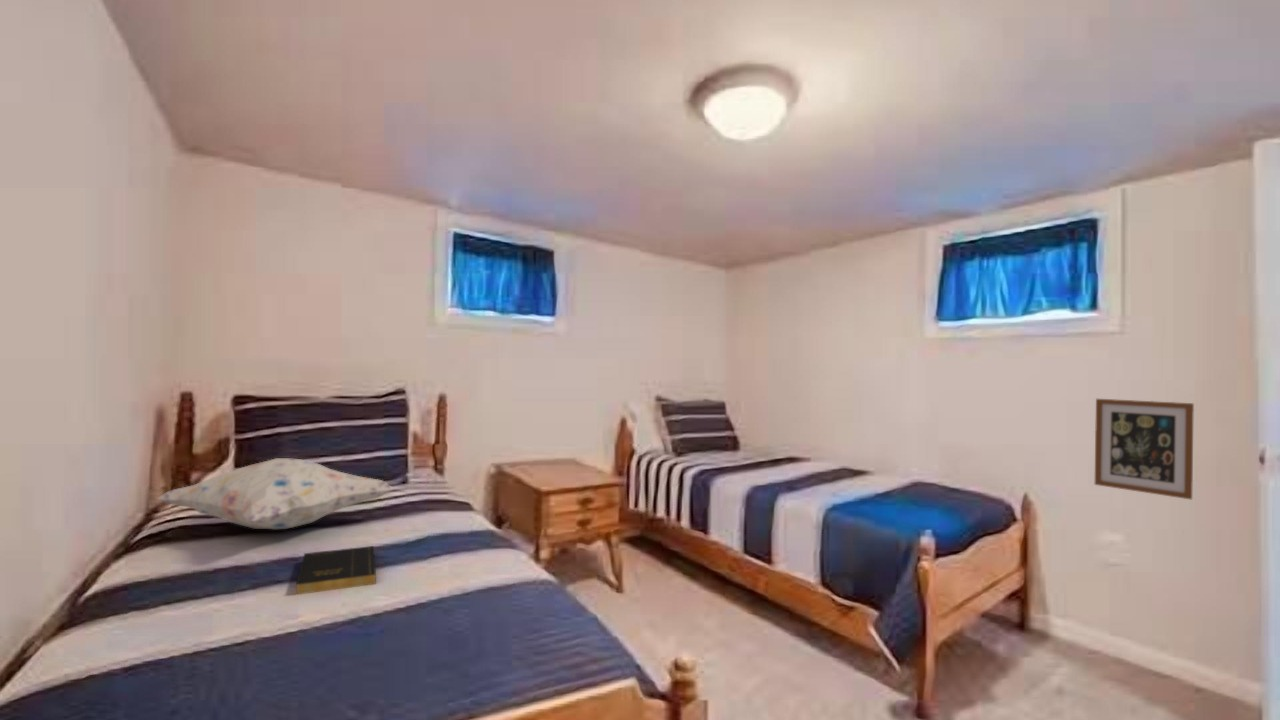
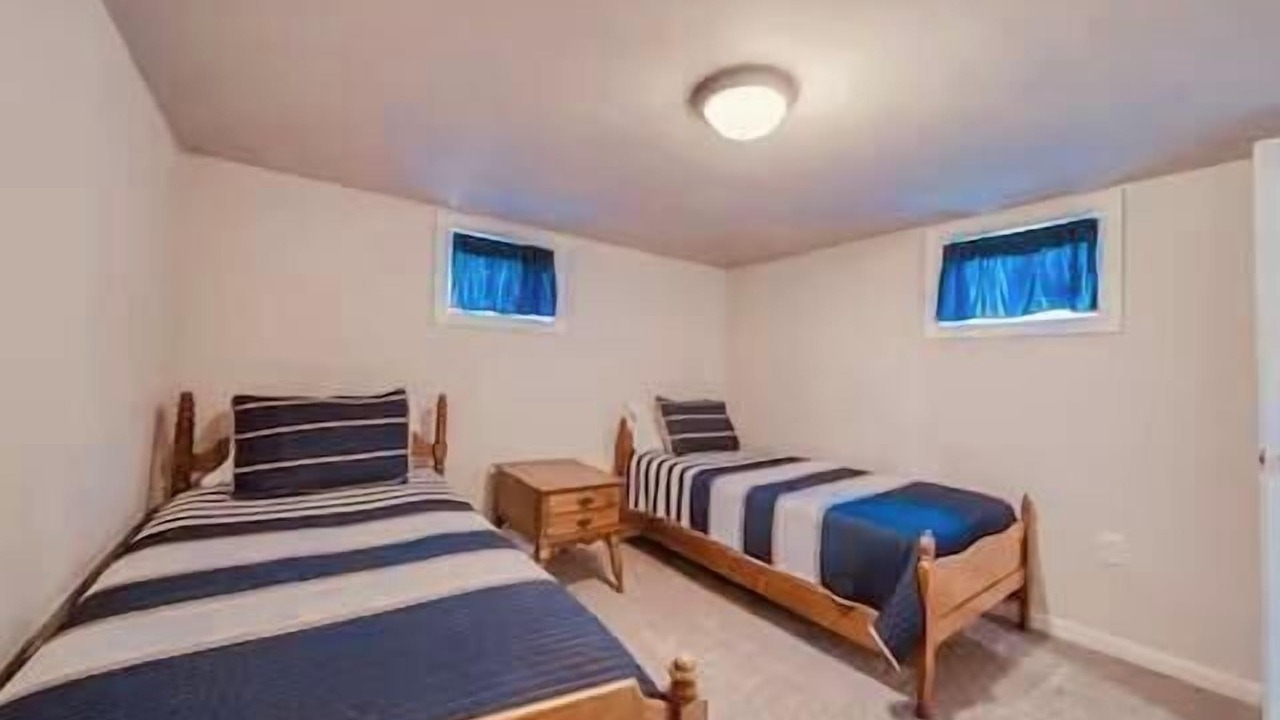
- decorative pillow (281, 493)
- wall art (1141, 446)
- book (338, 567)
